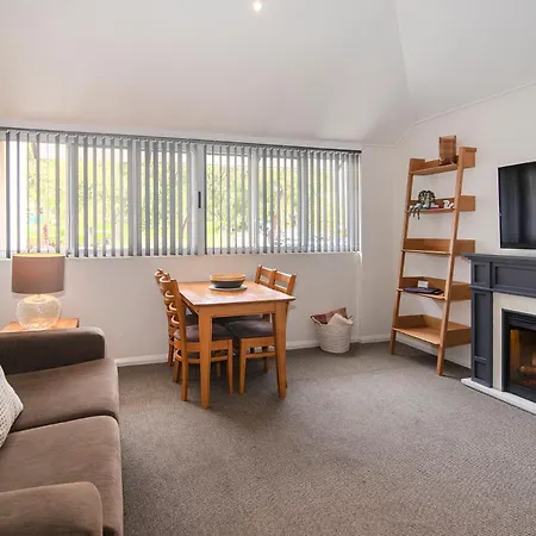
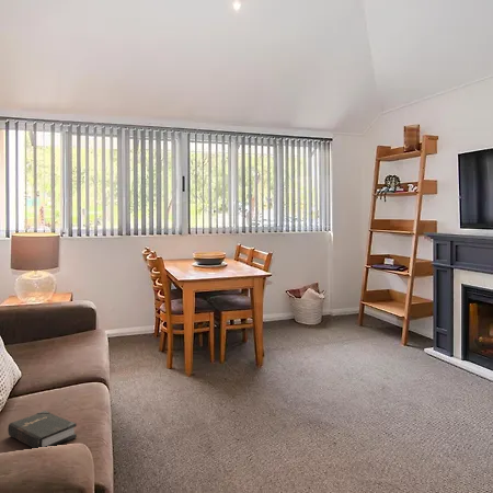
+ hardback book (42, 429)
